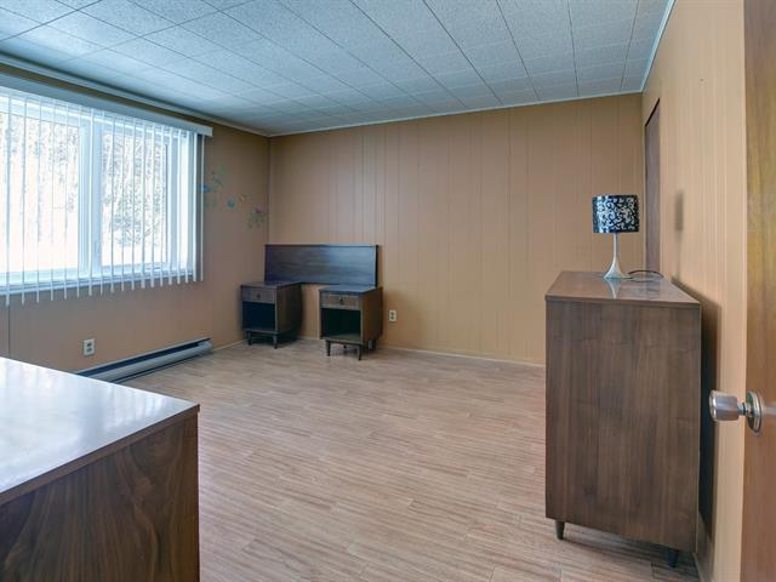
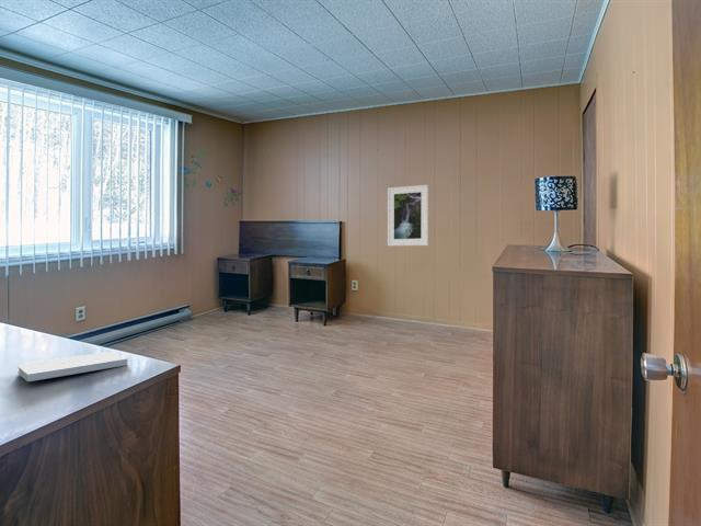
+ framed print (407, 216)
+ notepad (73, 365)
